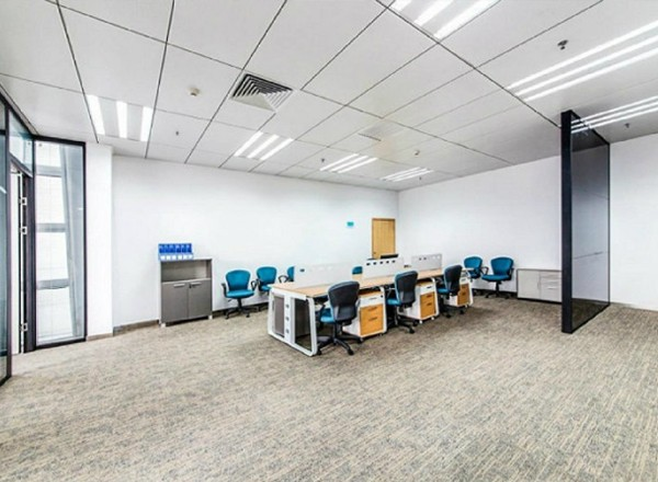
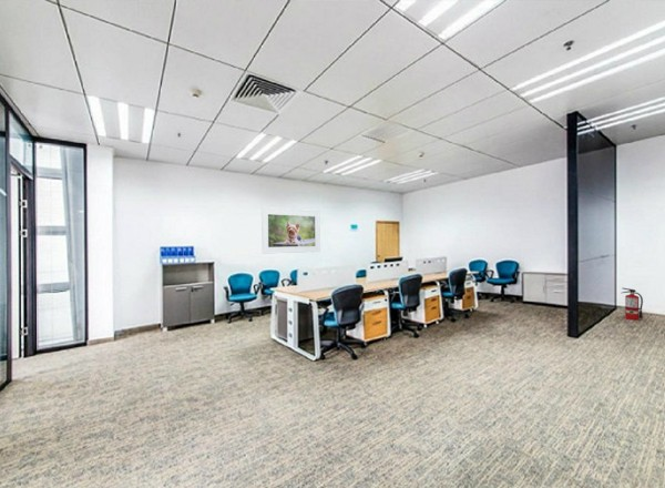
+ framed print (293, 231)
+ fire extinguisher (631, 304)
